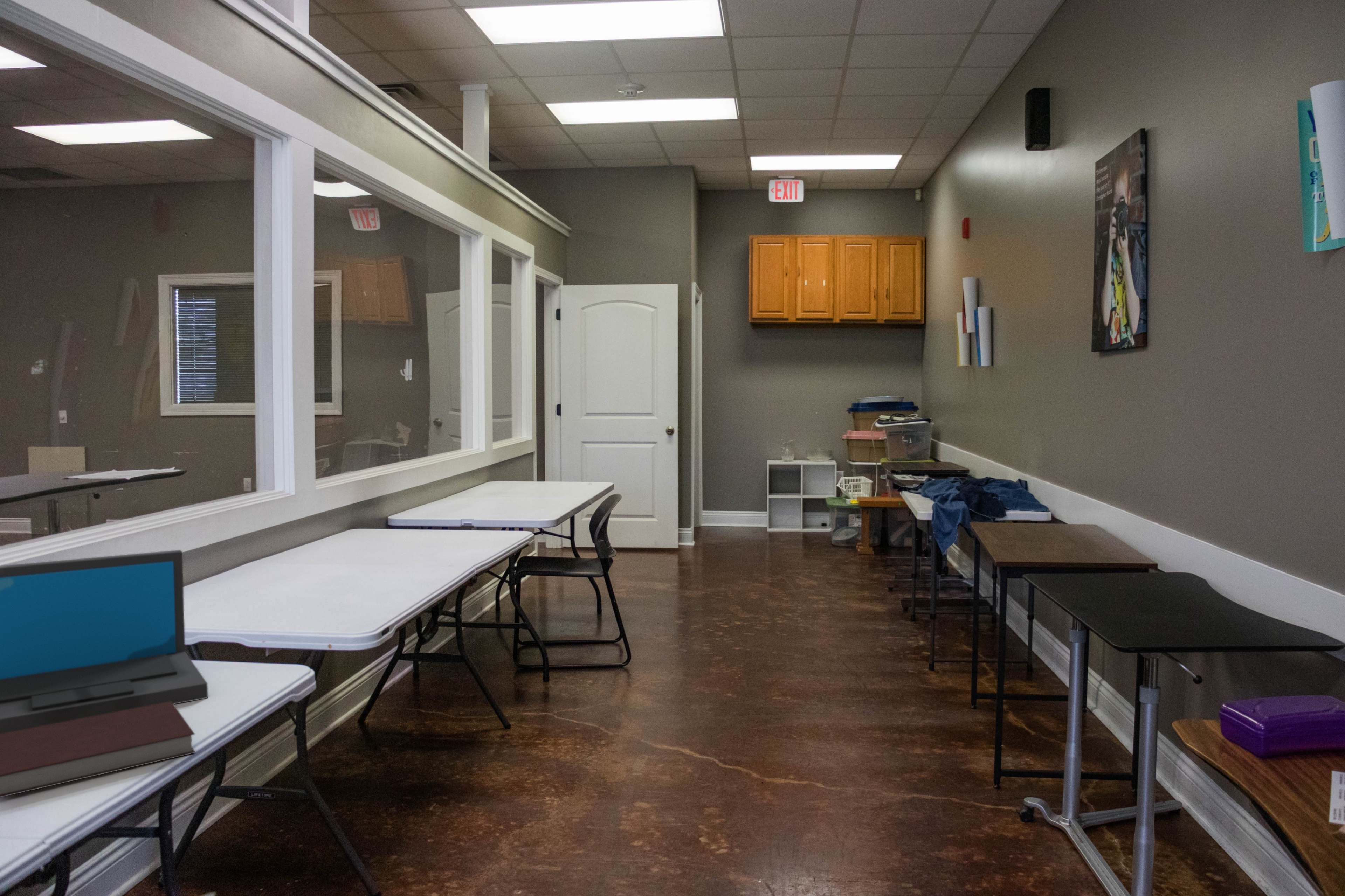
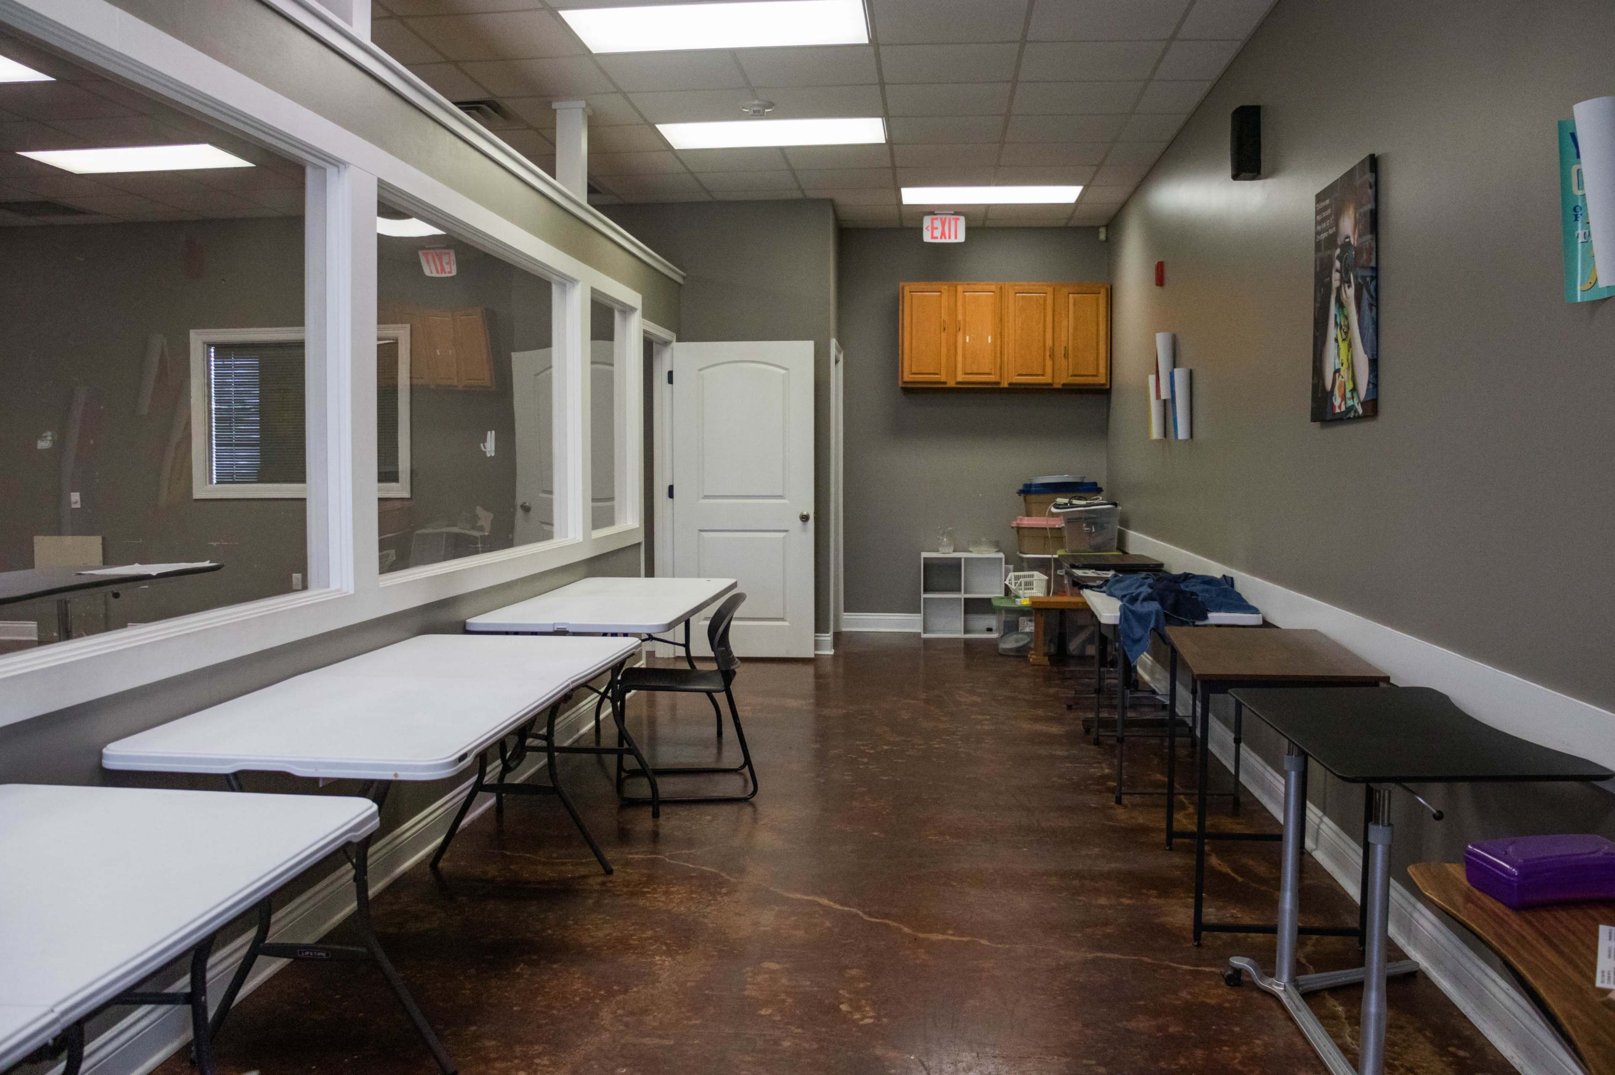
- laptop (84, 633)
- notebook (90, 745)
